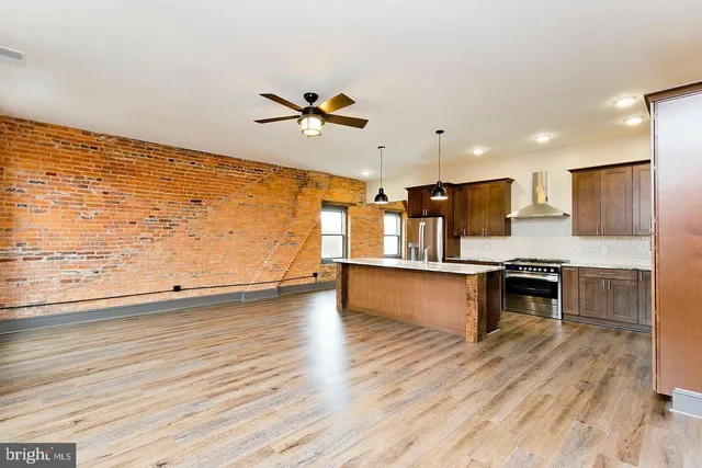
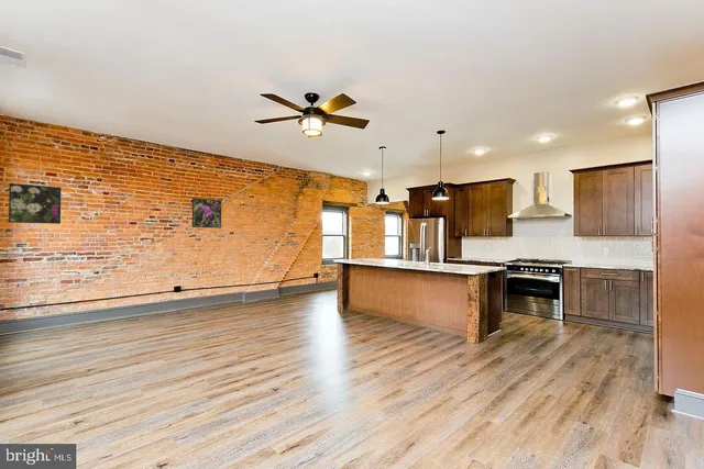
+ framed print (35, 203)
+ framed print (207, 213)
